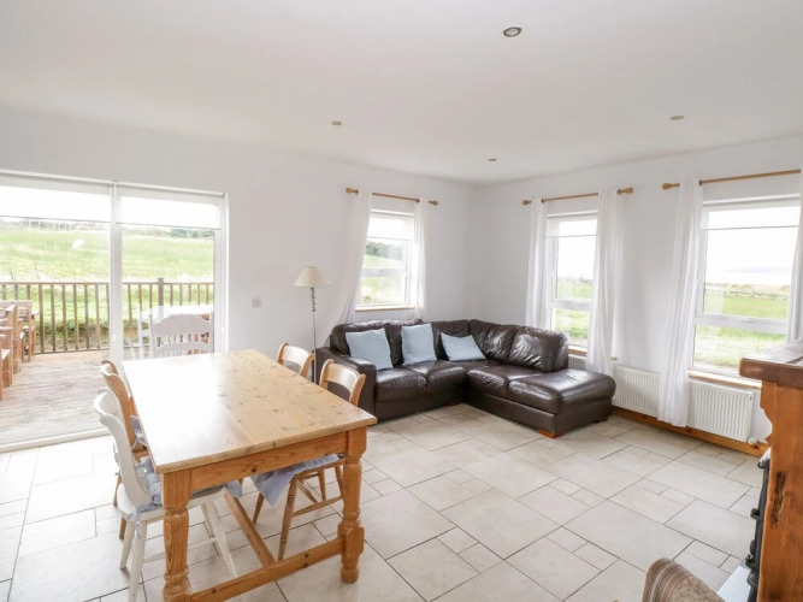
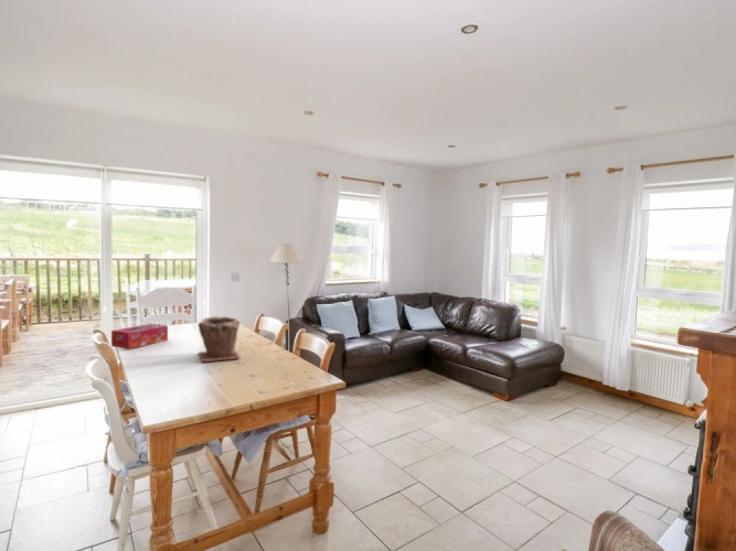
+ plant pot (218, 337)
+ tissue box (140, 335)
